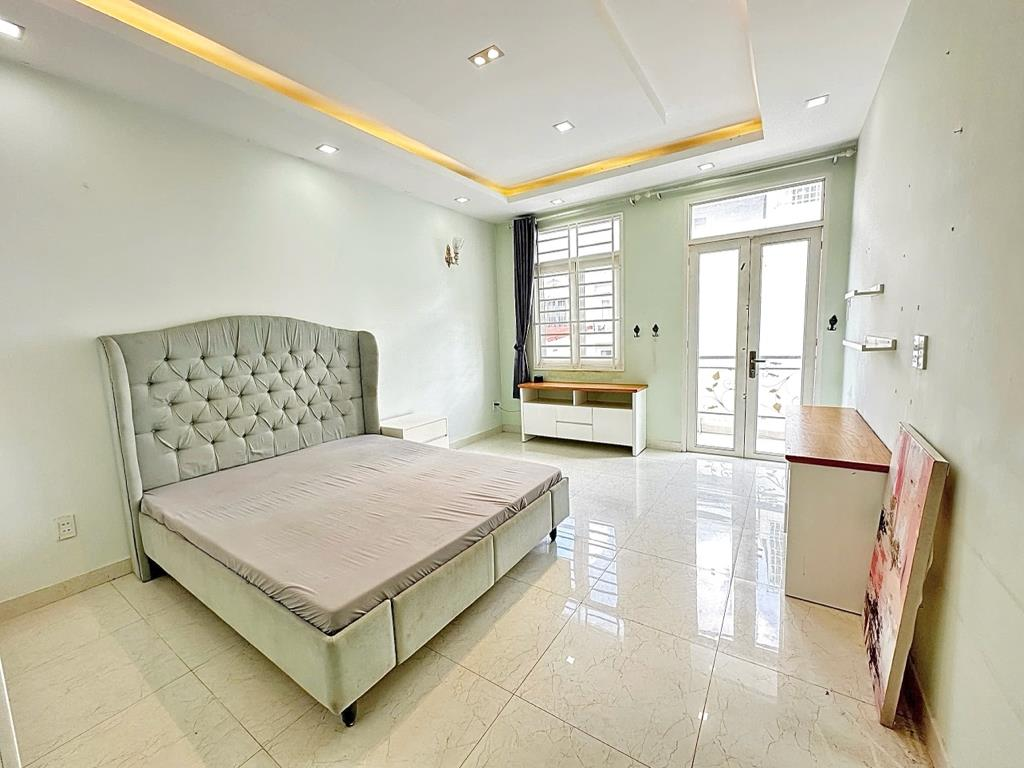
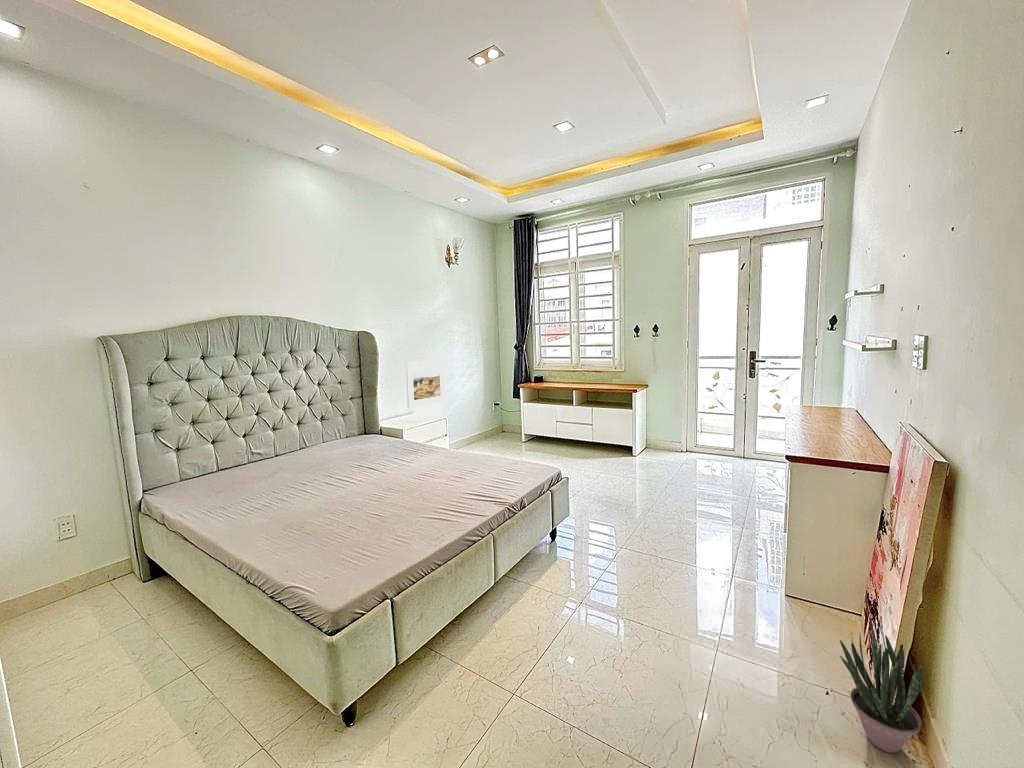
+ potted plant (878, 686)
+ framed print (427, 383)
